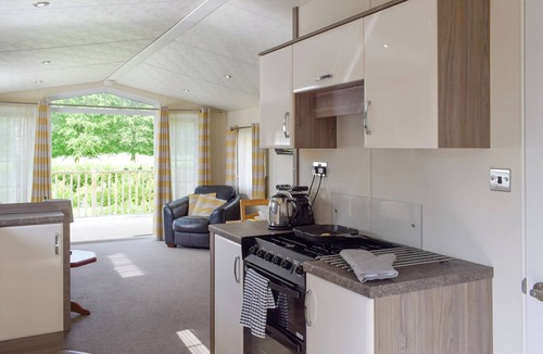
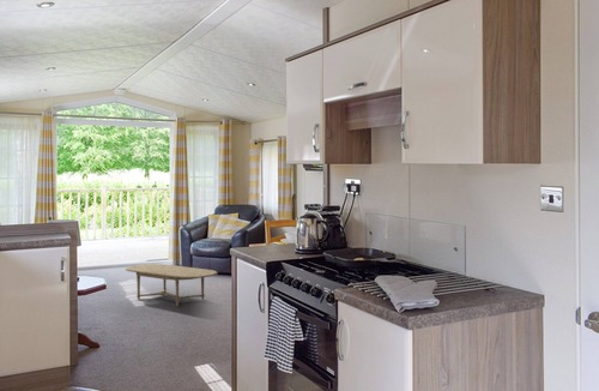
+ coffee table (175, 283)
